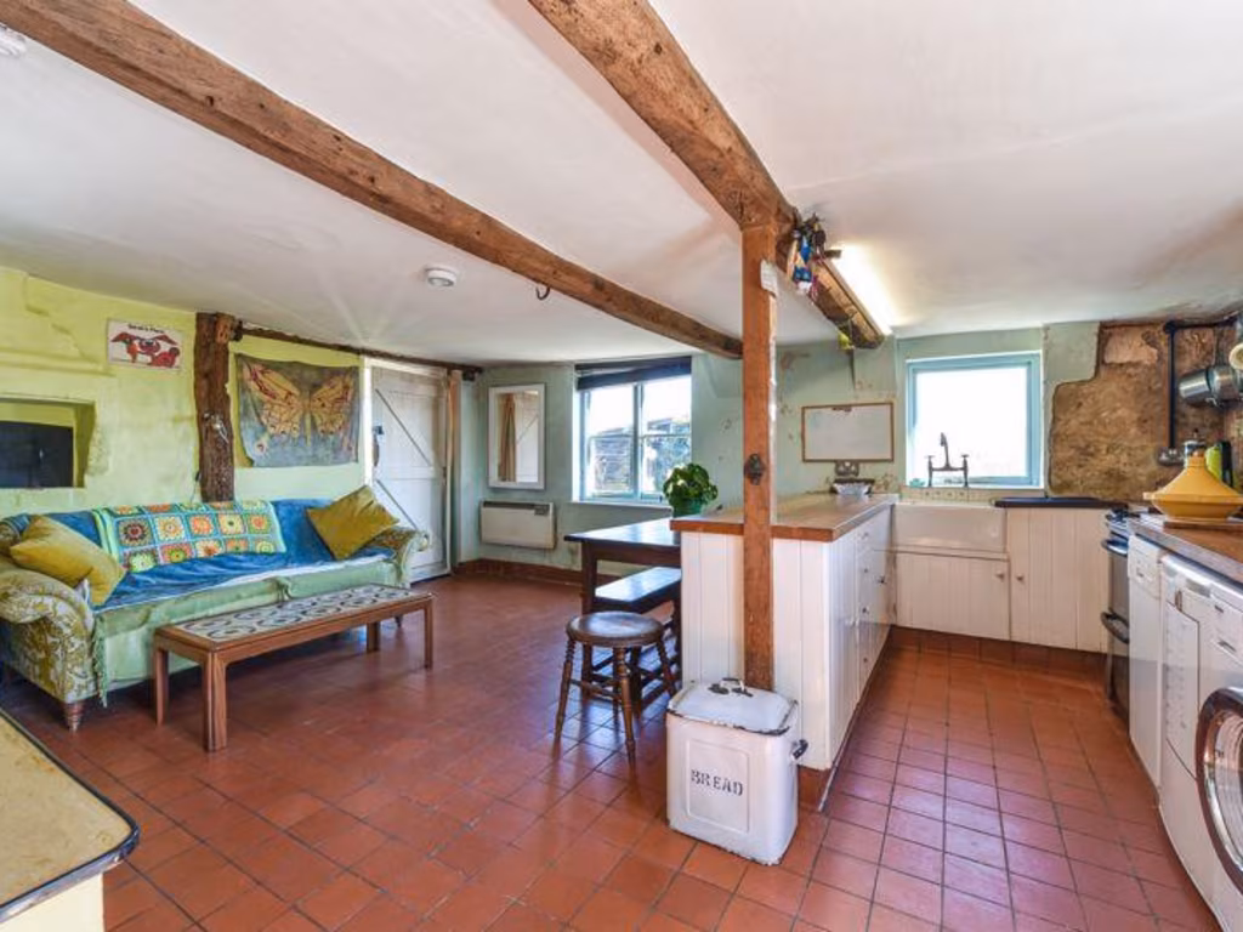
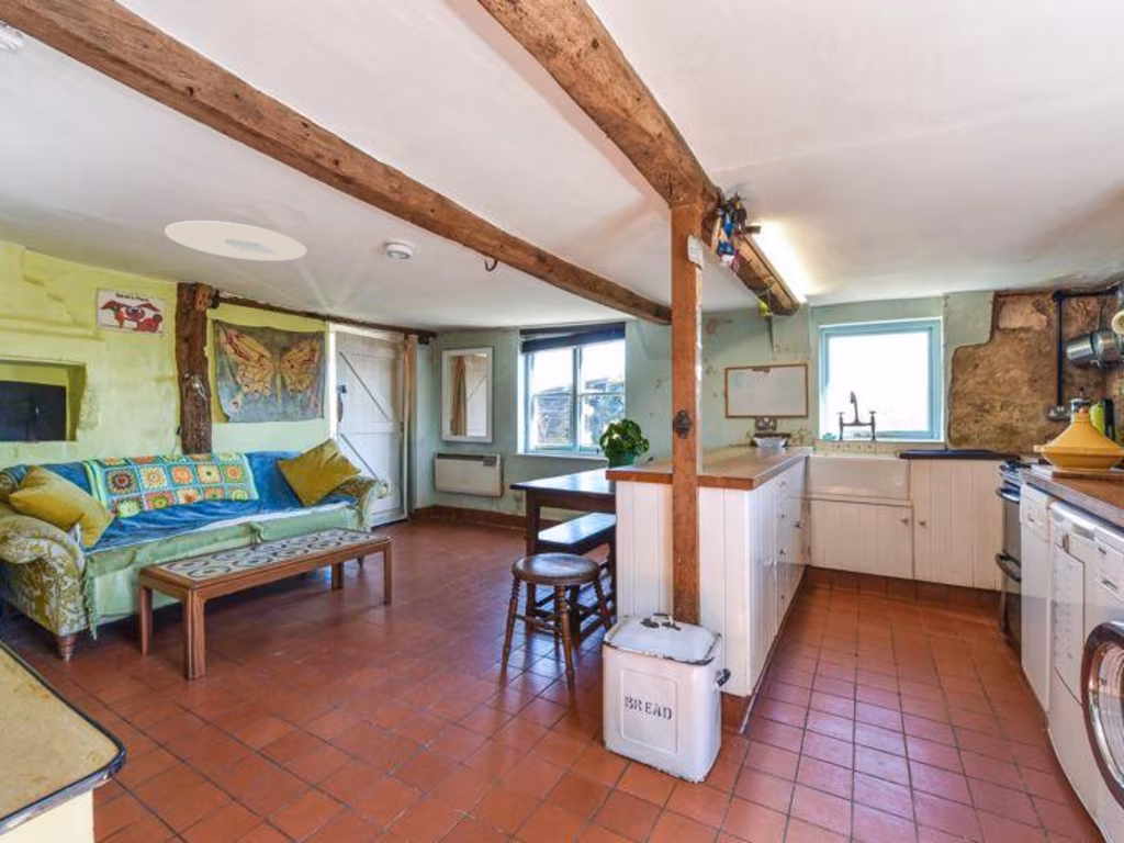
+ ceiling light (239, 237)
